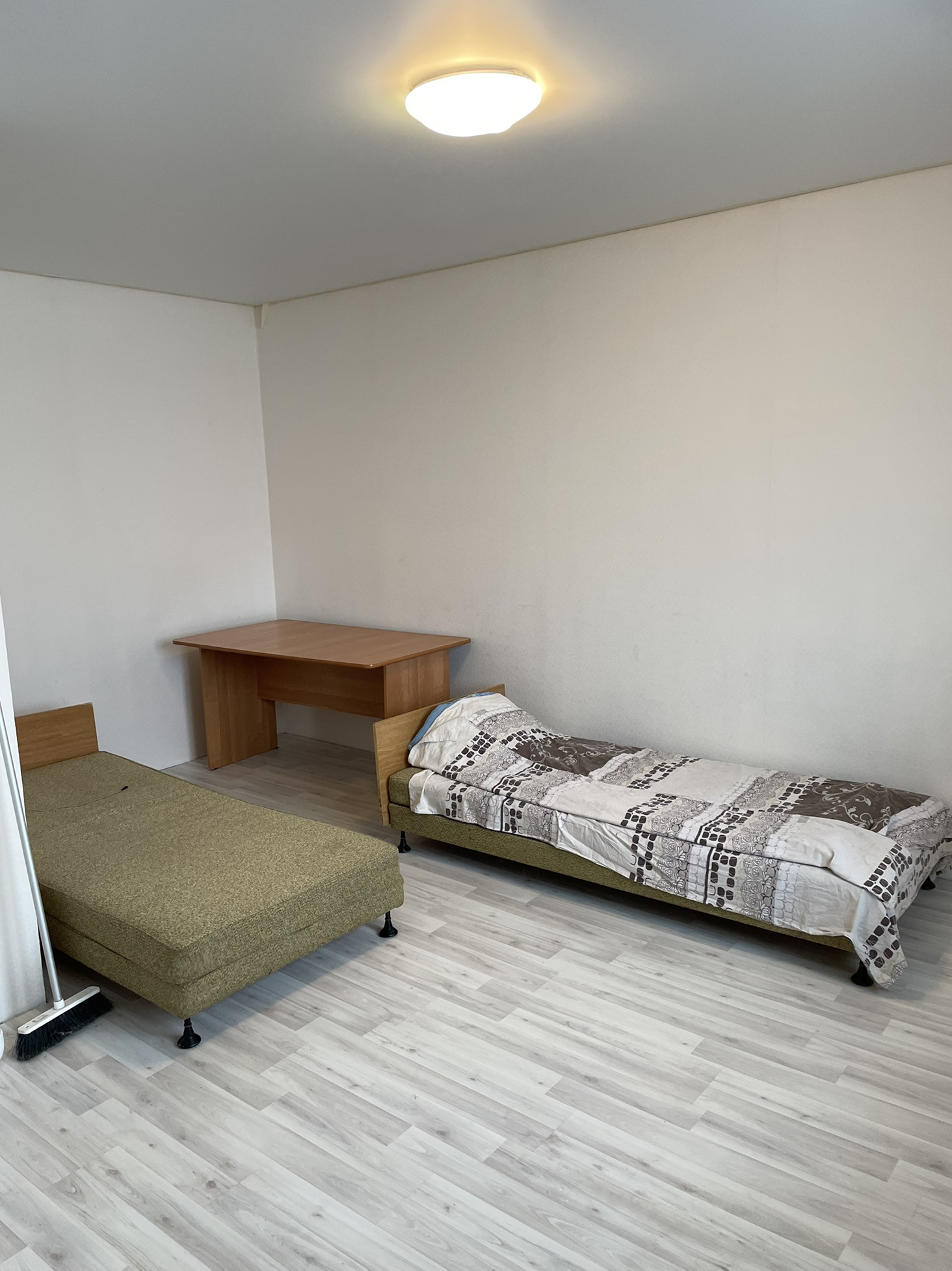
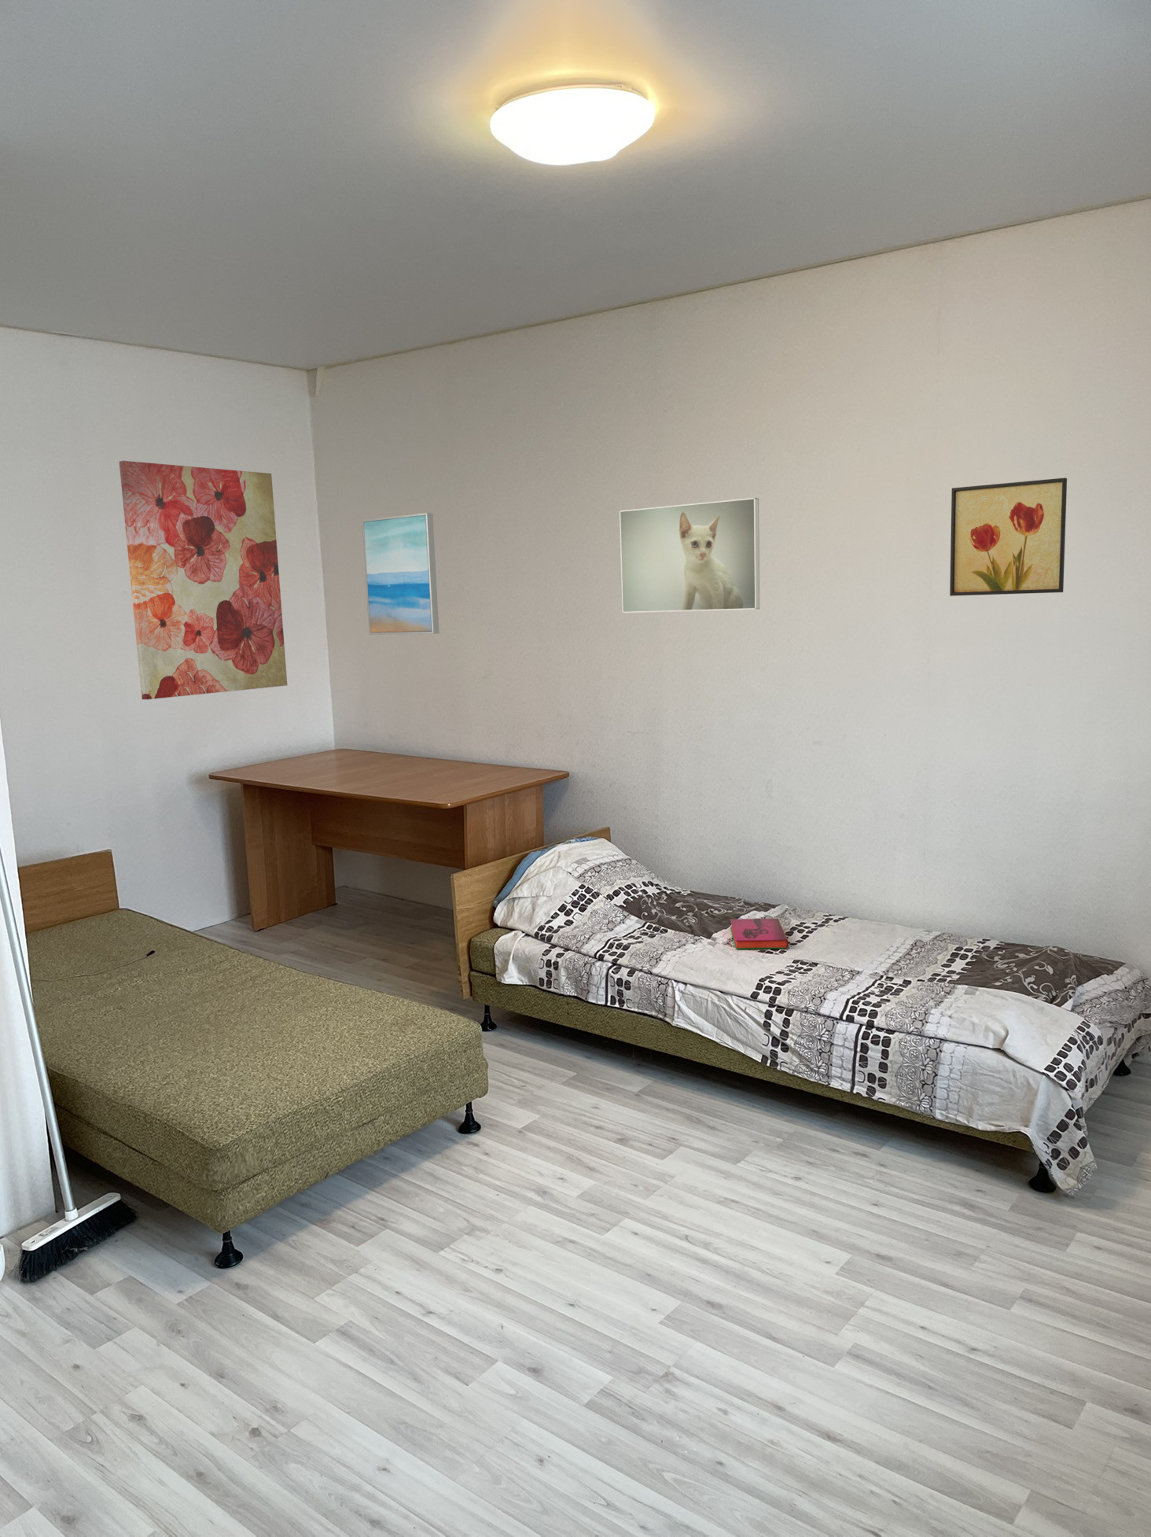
+ wall art (1006, 539)
+ wall art (399, 574)
+ hardback book (758, 932)
+ wall art (209, 582)
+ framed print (687, 557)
